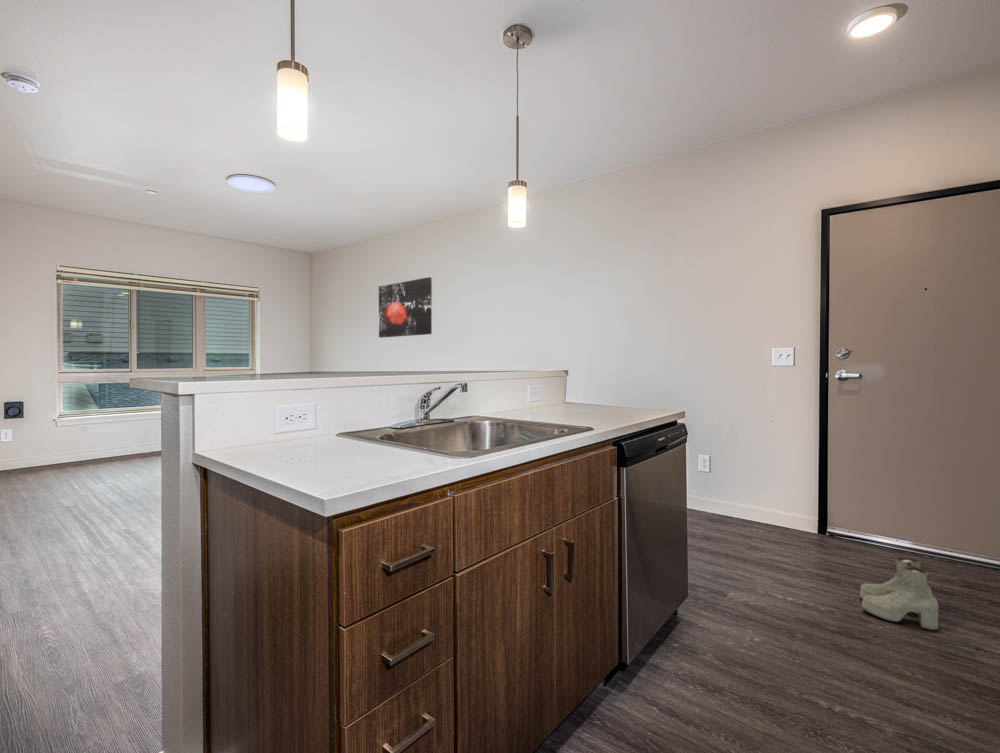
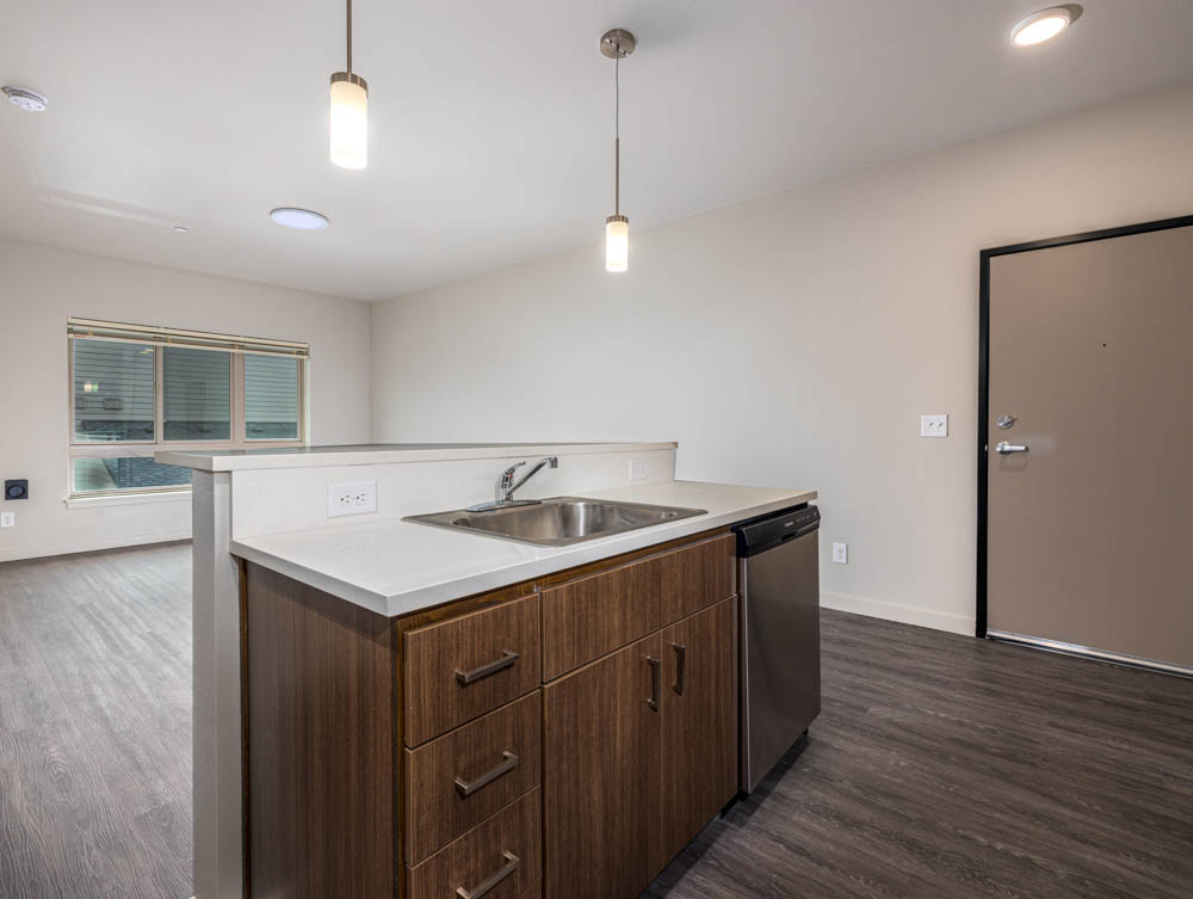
- wall art (403, 309)
- boots (896, 586)
